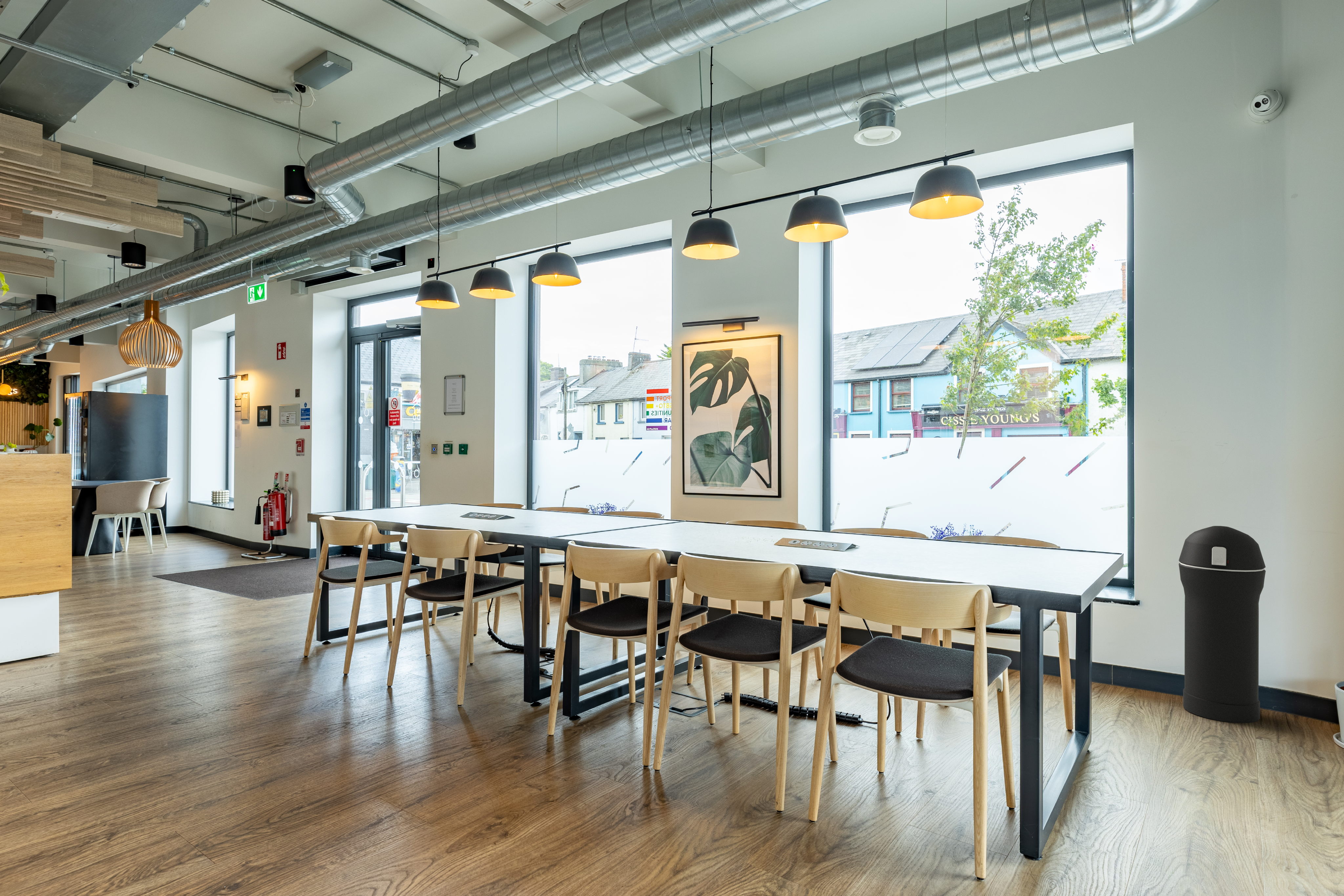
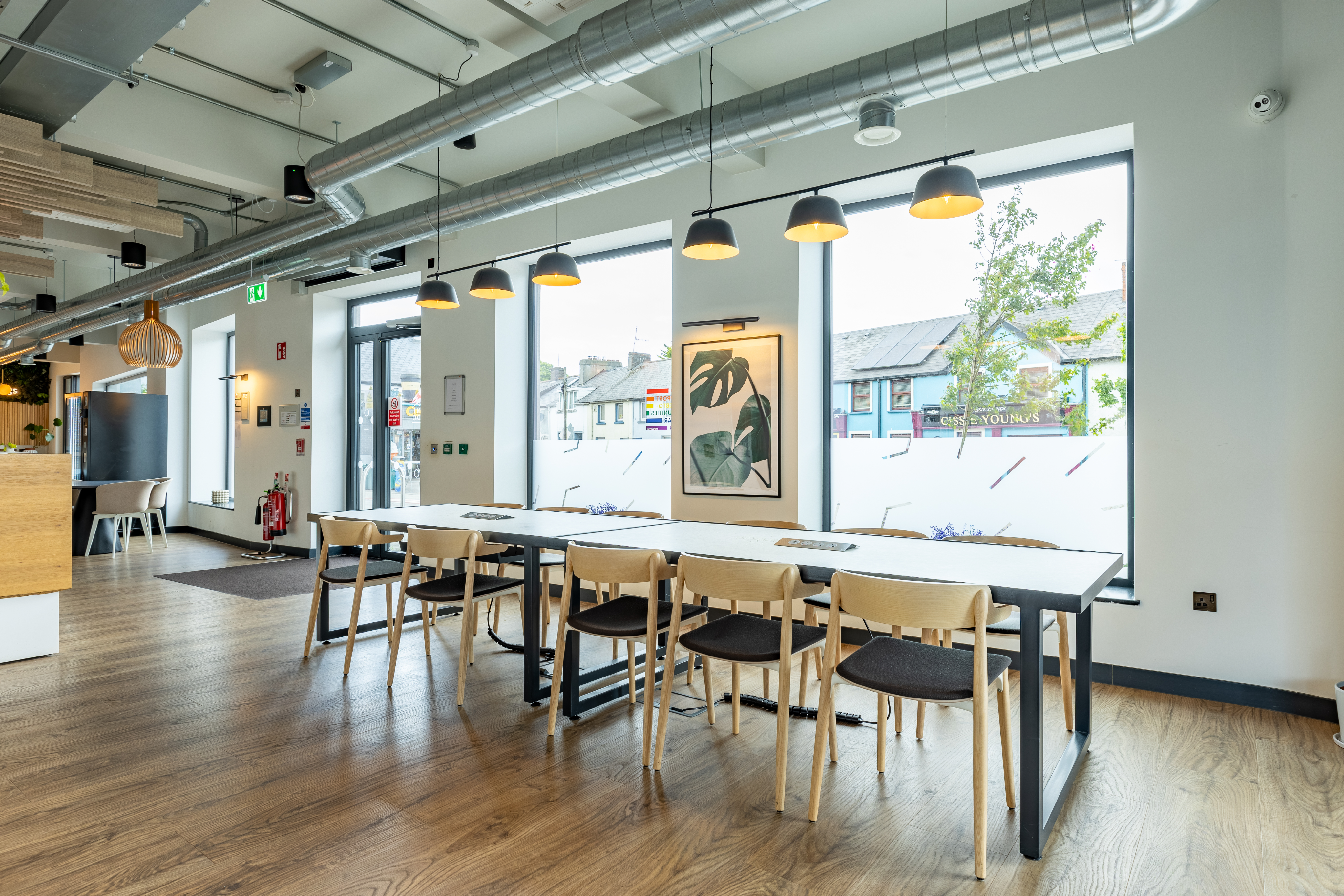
- trash can (1221, 619)
